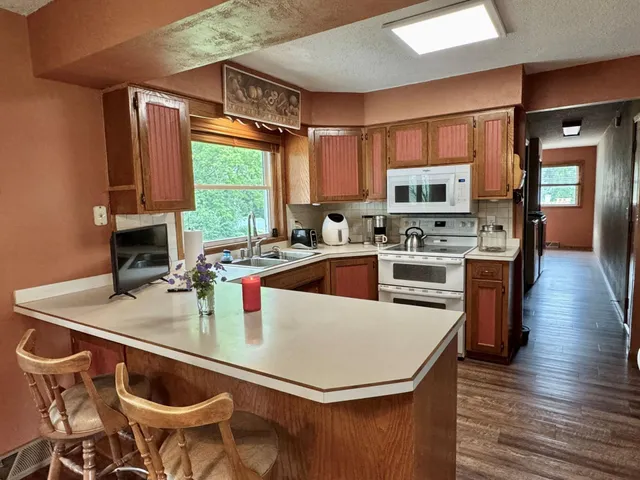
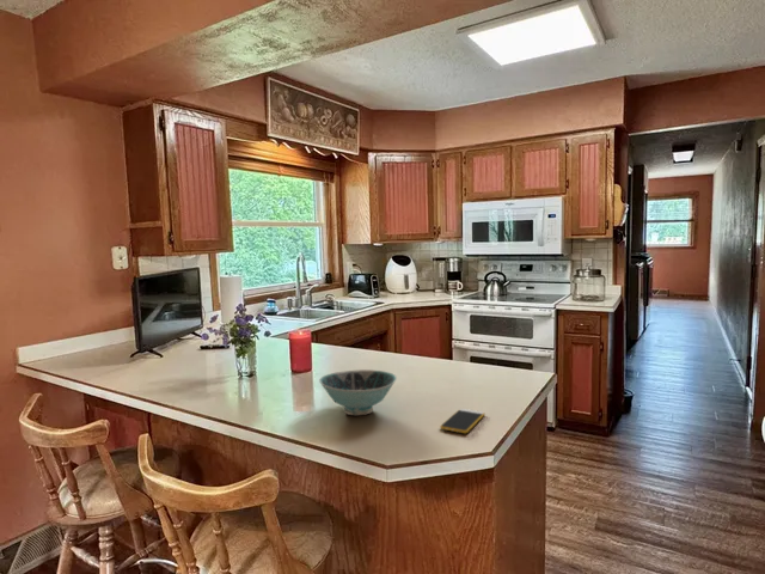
+ smartphone (463, 420)
+ bowl (359, 393)
